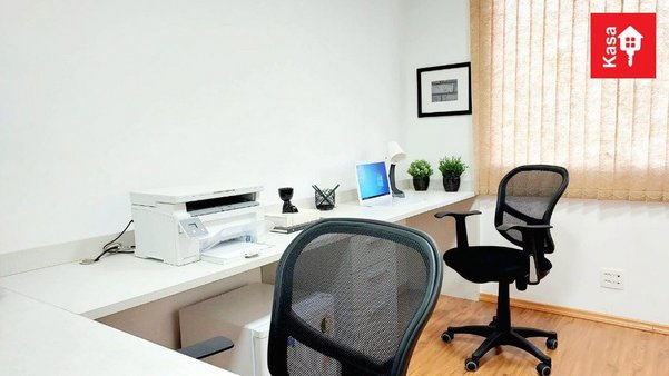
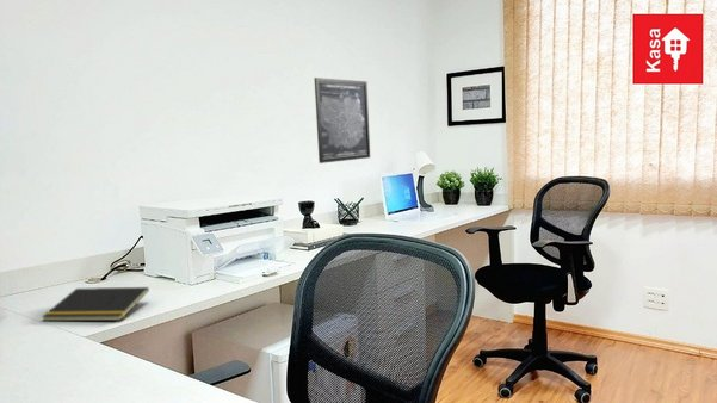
+ notepad (97, 303)
+ wall art (344, 120)
